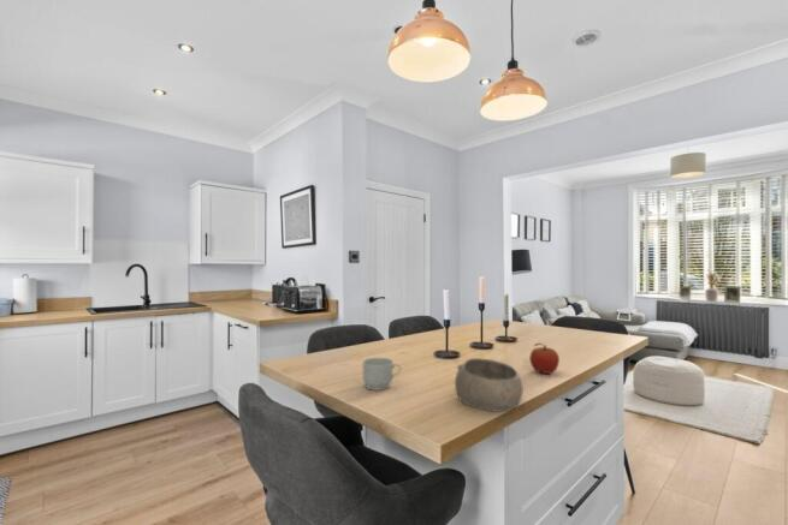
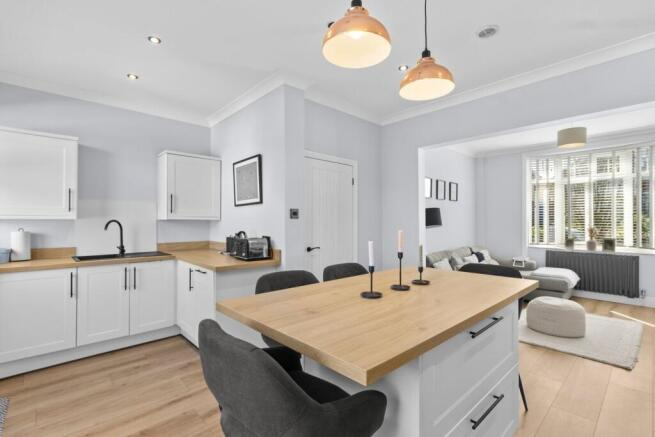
- fruit (544, 357)
- bowl (487, 382)
- mug (381, 374)
